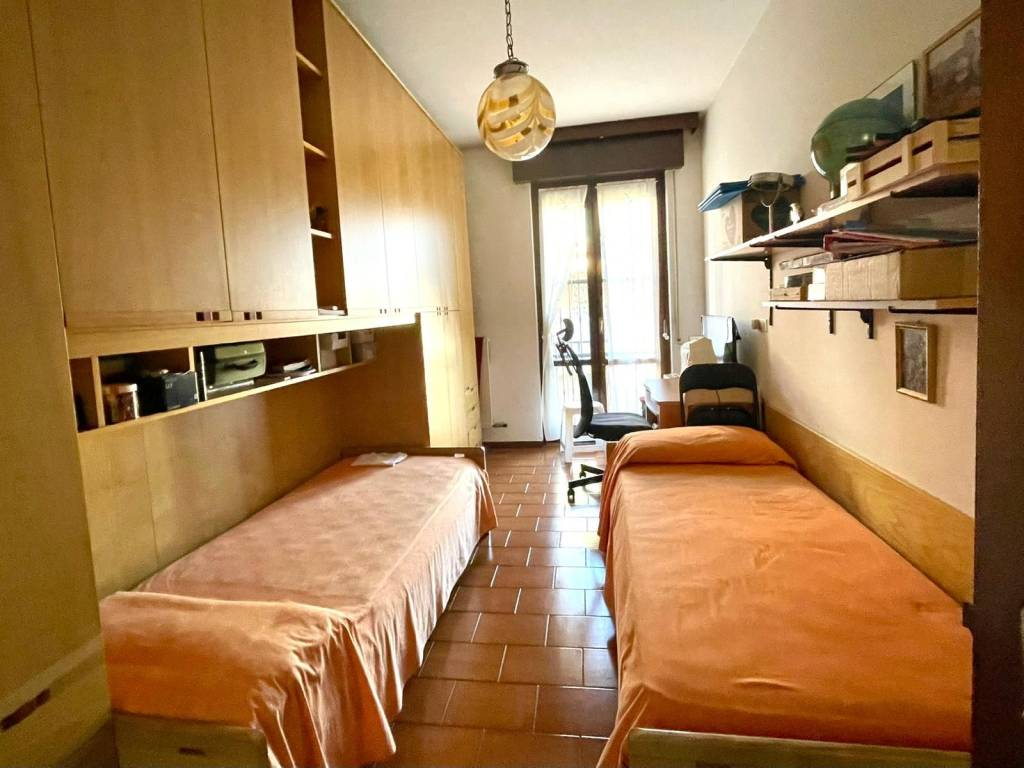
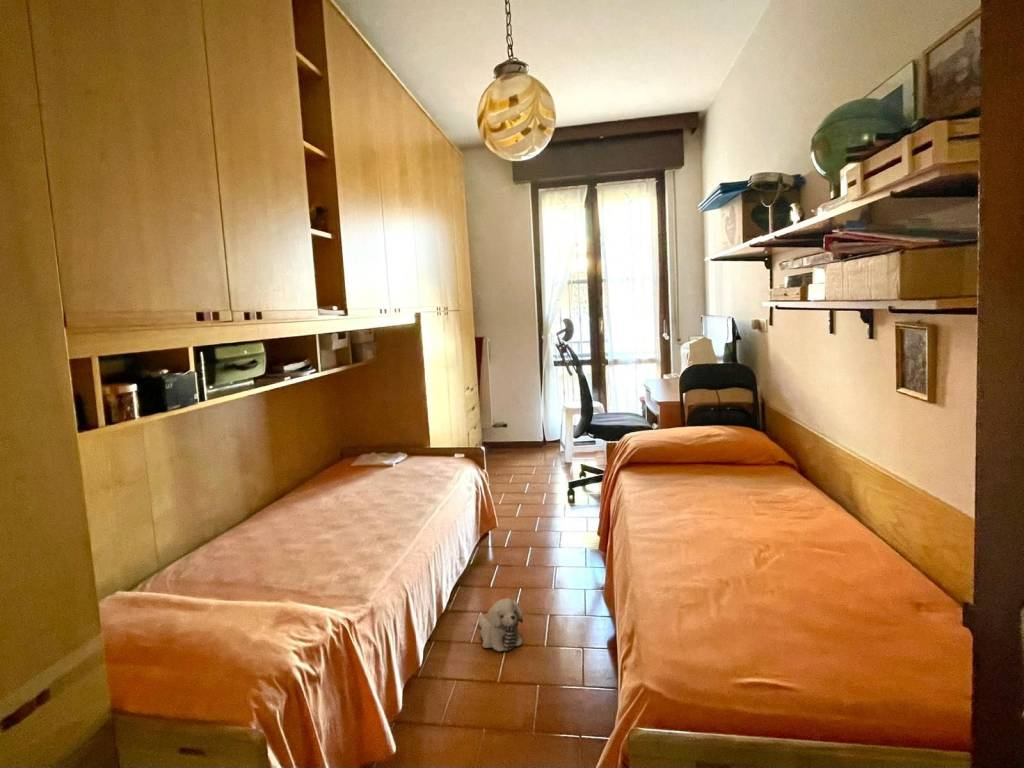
+ plush toy (499, 614)
